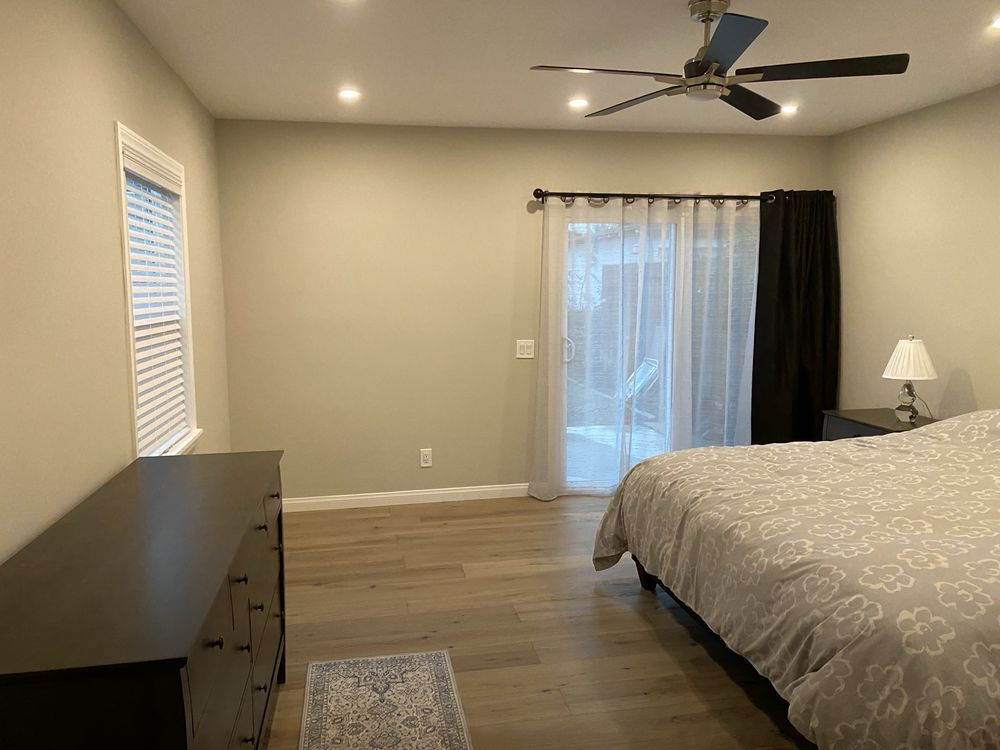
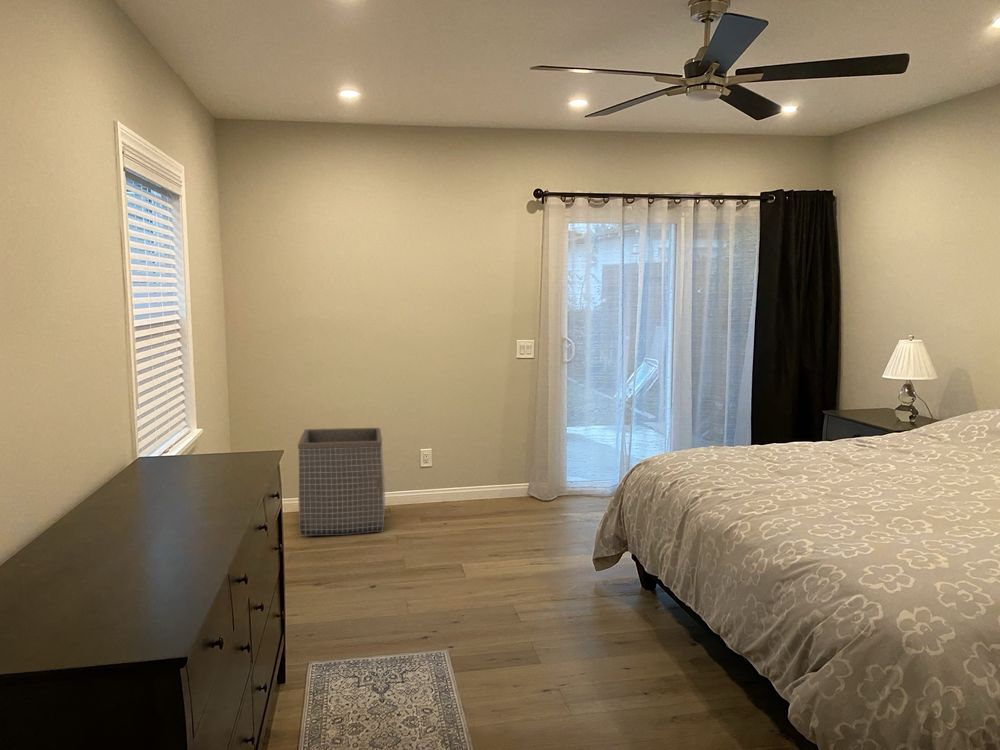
+ laundry basket (342, 478)
